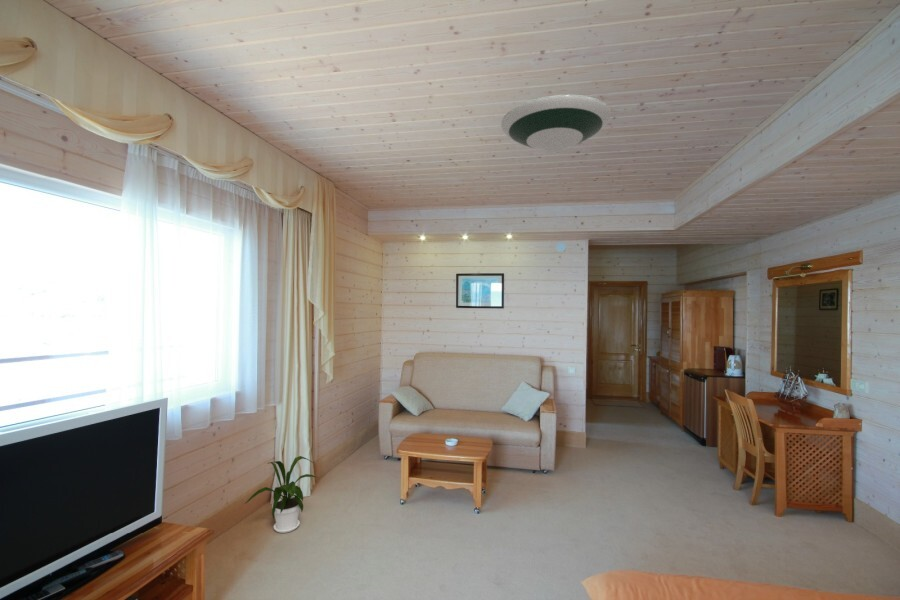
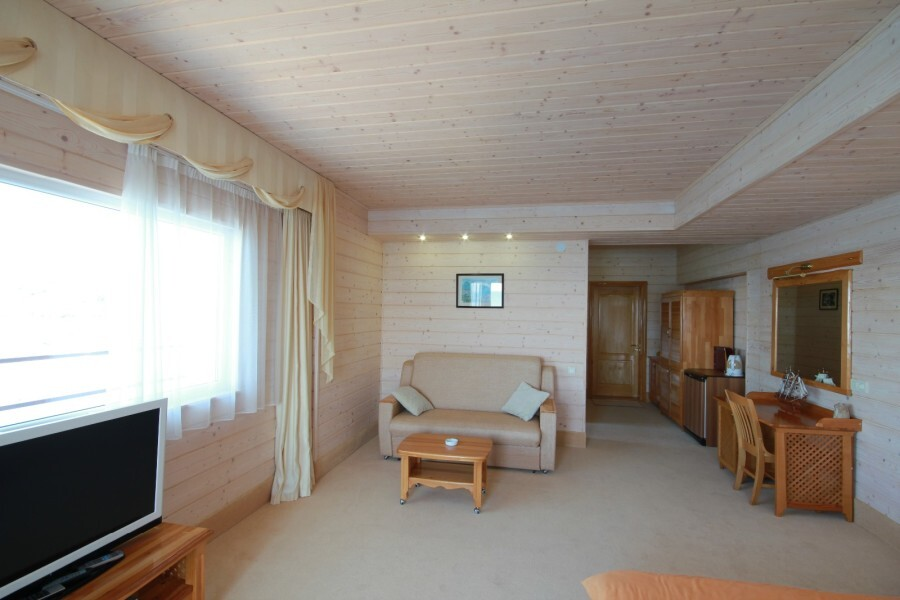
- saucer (554, 135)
- house plant (286, 491)
